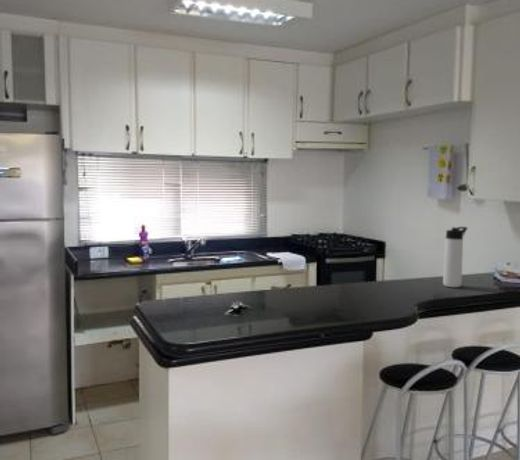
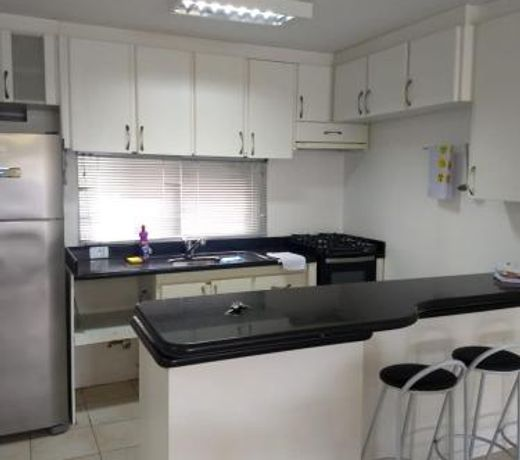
- thermos bottle (455, 256)
